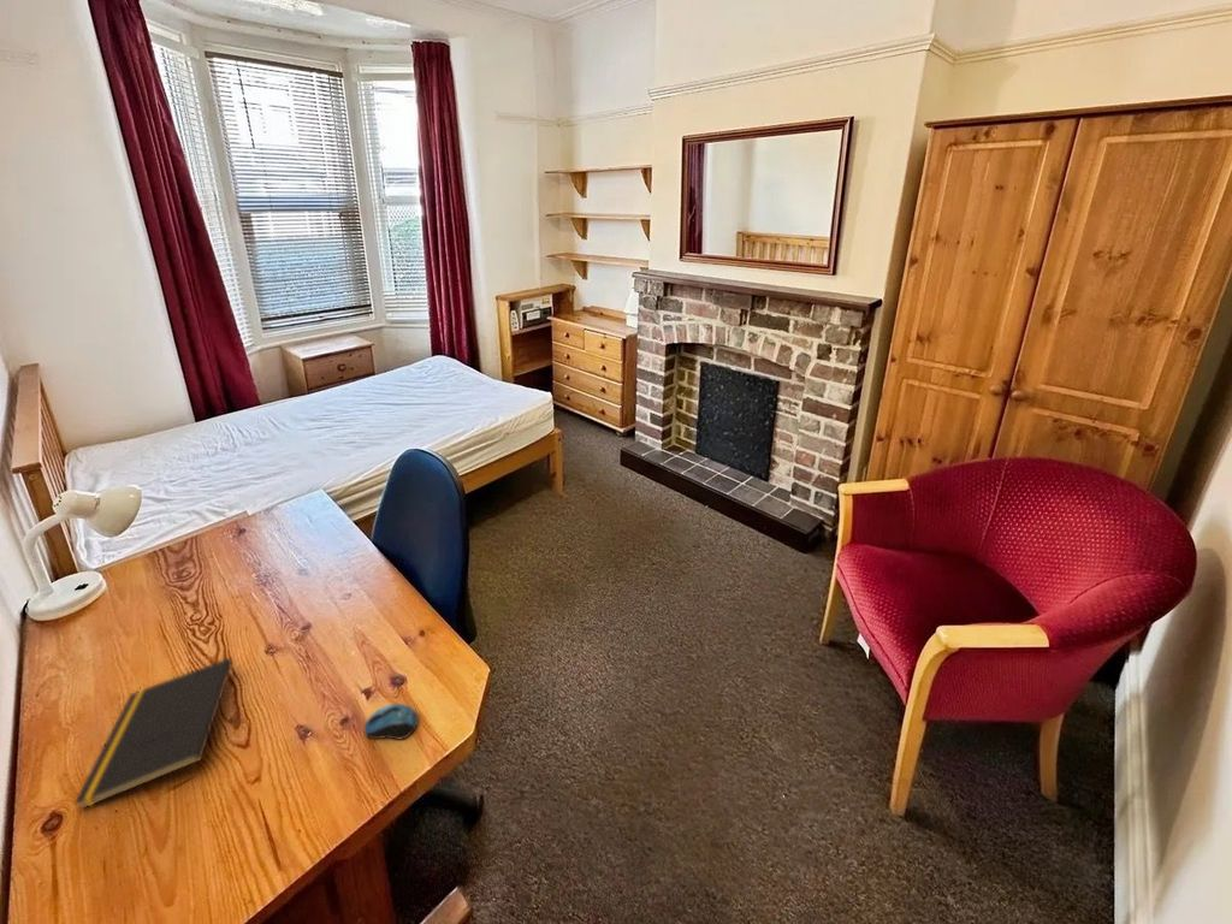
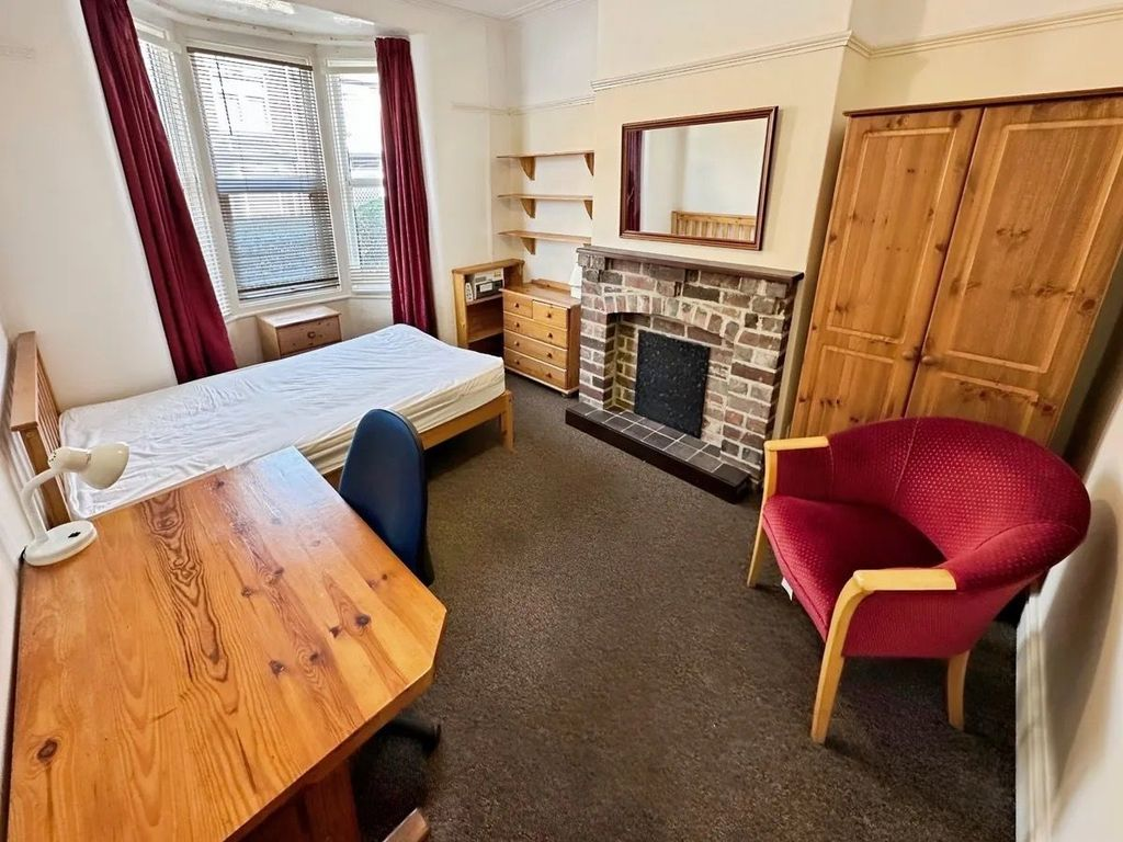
- notepad (162, 724)
- computer mouse (390, 718)
